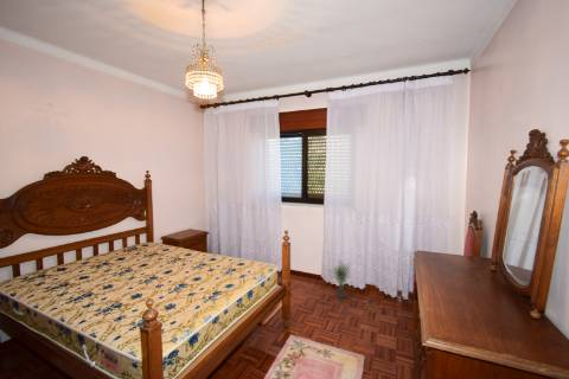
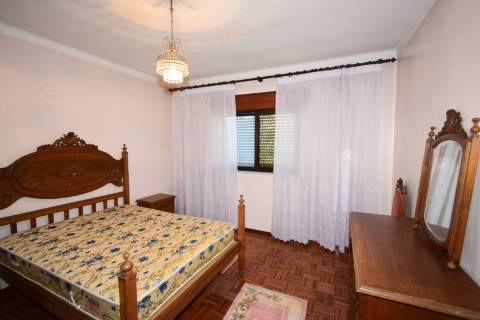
- potted plant (339, 277)
